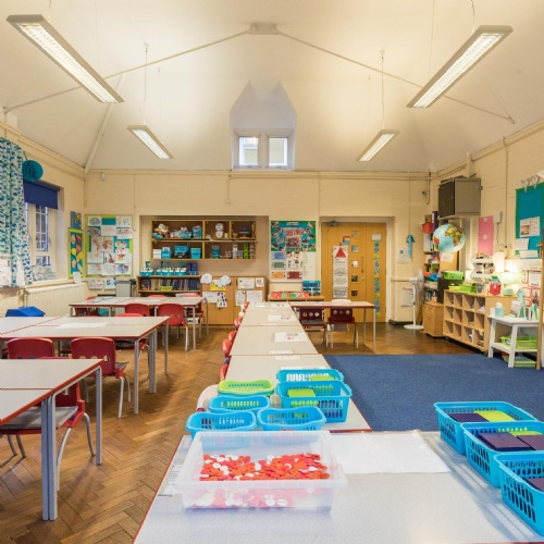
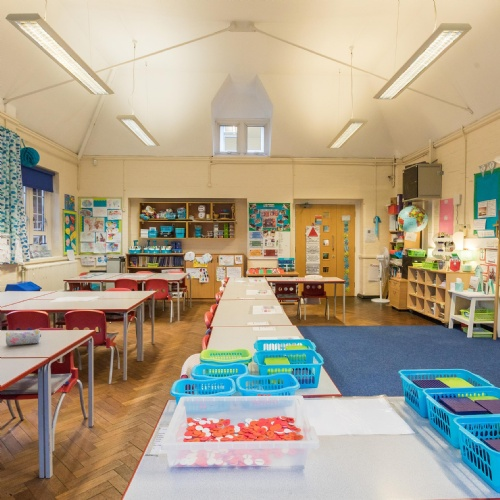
+ pencil case (23, 337)
